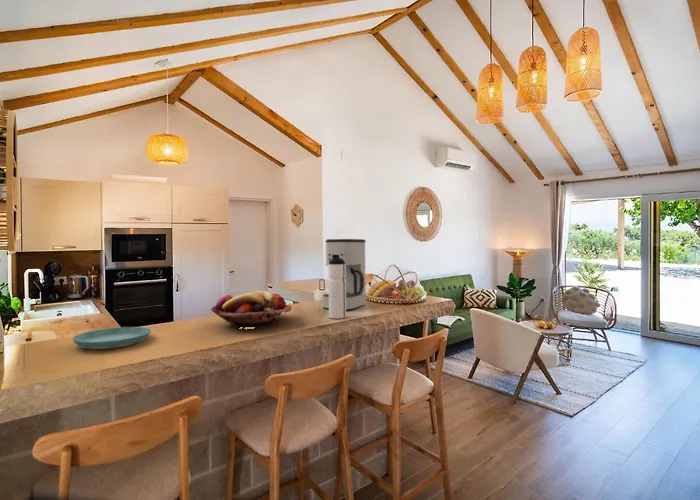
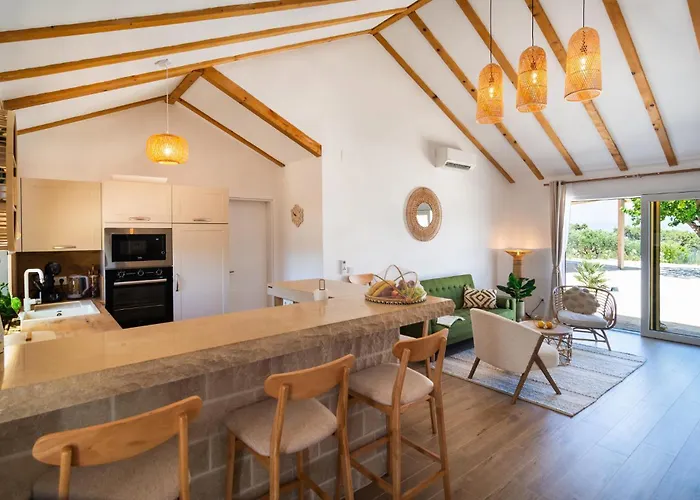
- water bottle (337, 286)
- coffee maker (346, 273)
- fruit basket (254, 306)
- saucer (113, 337)
